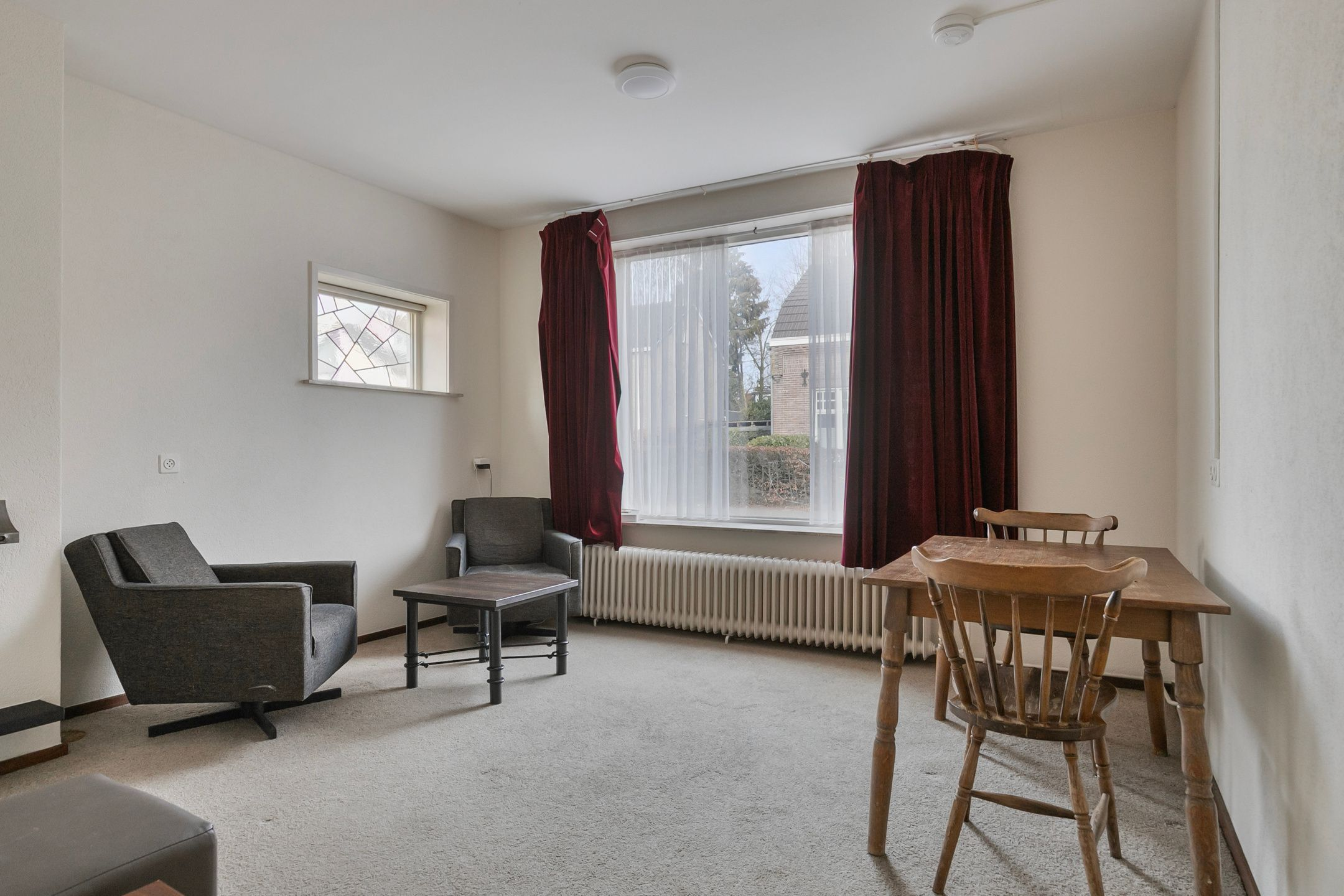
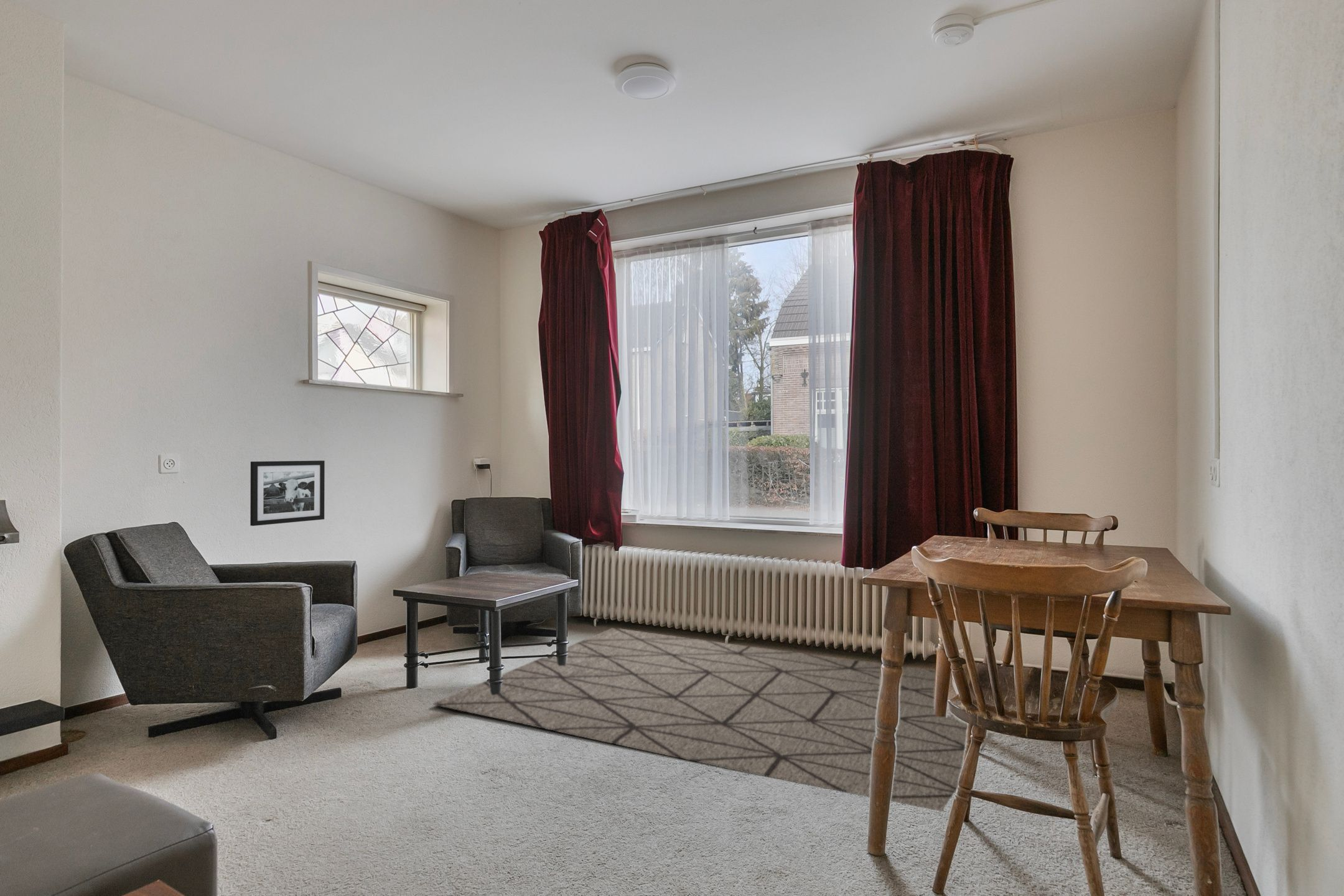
+ rug (755, 695)
+ picture frame (289, 492)
